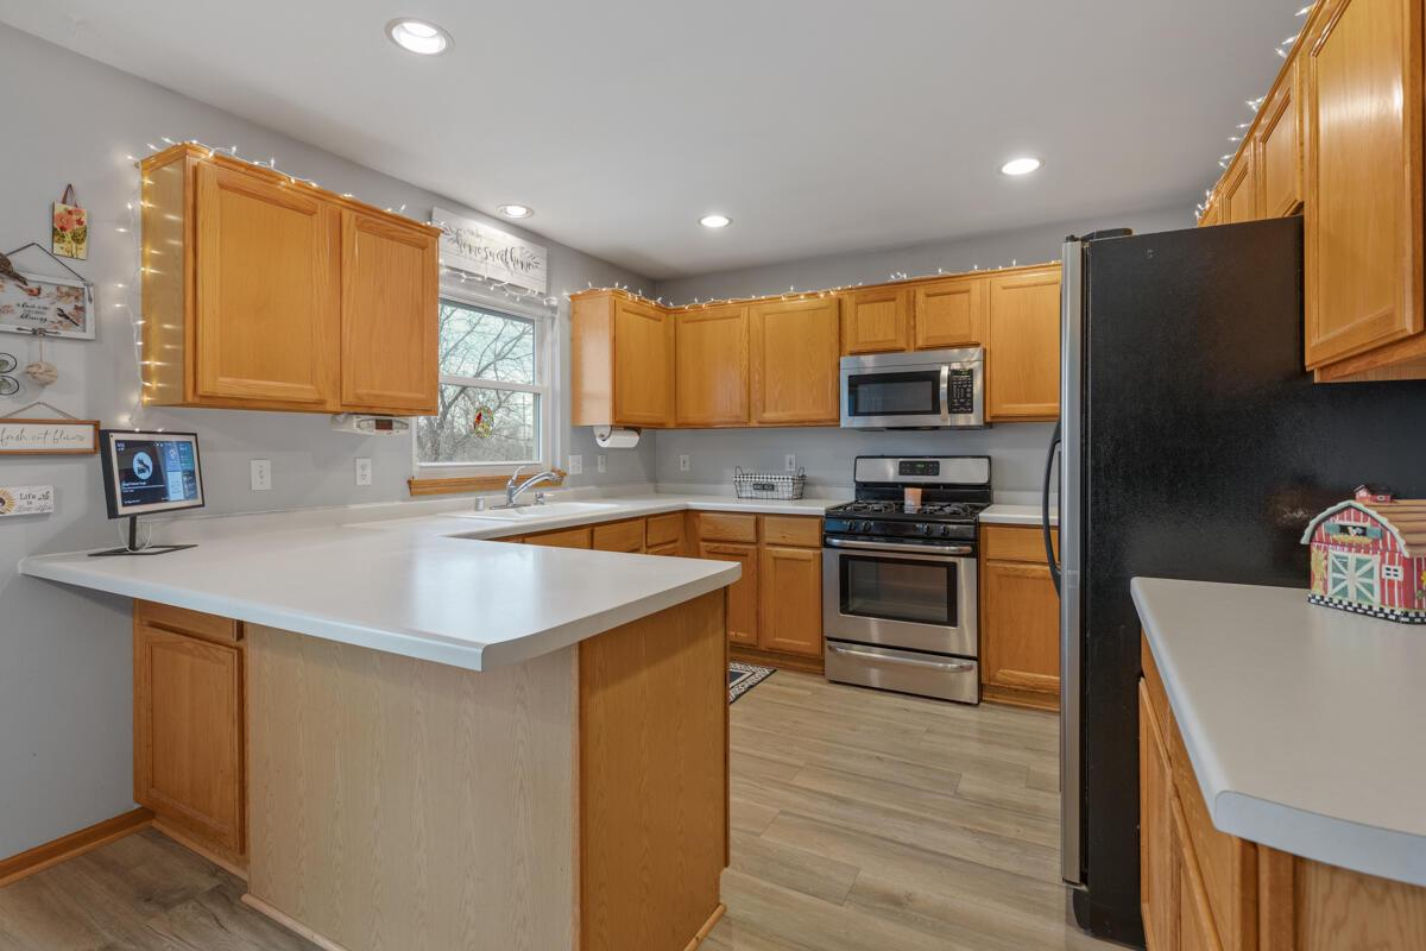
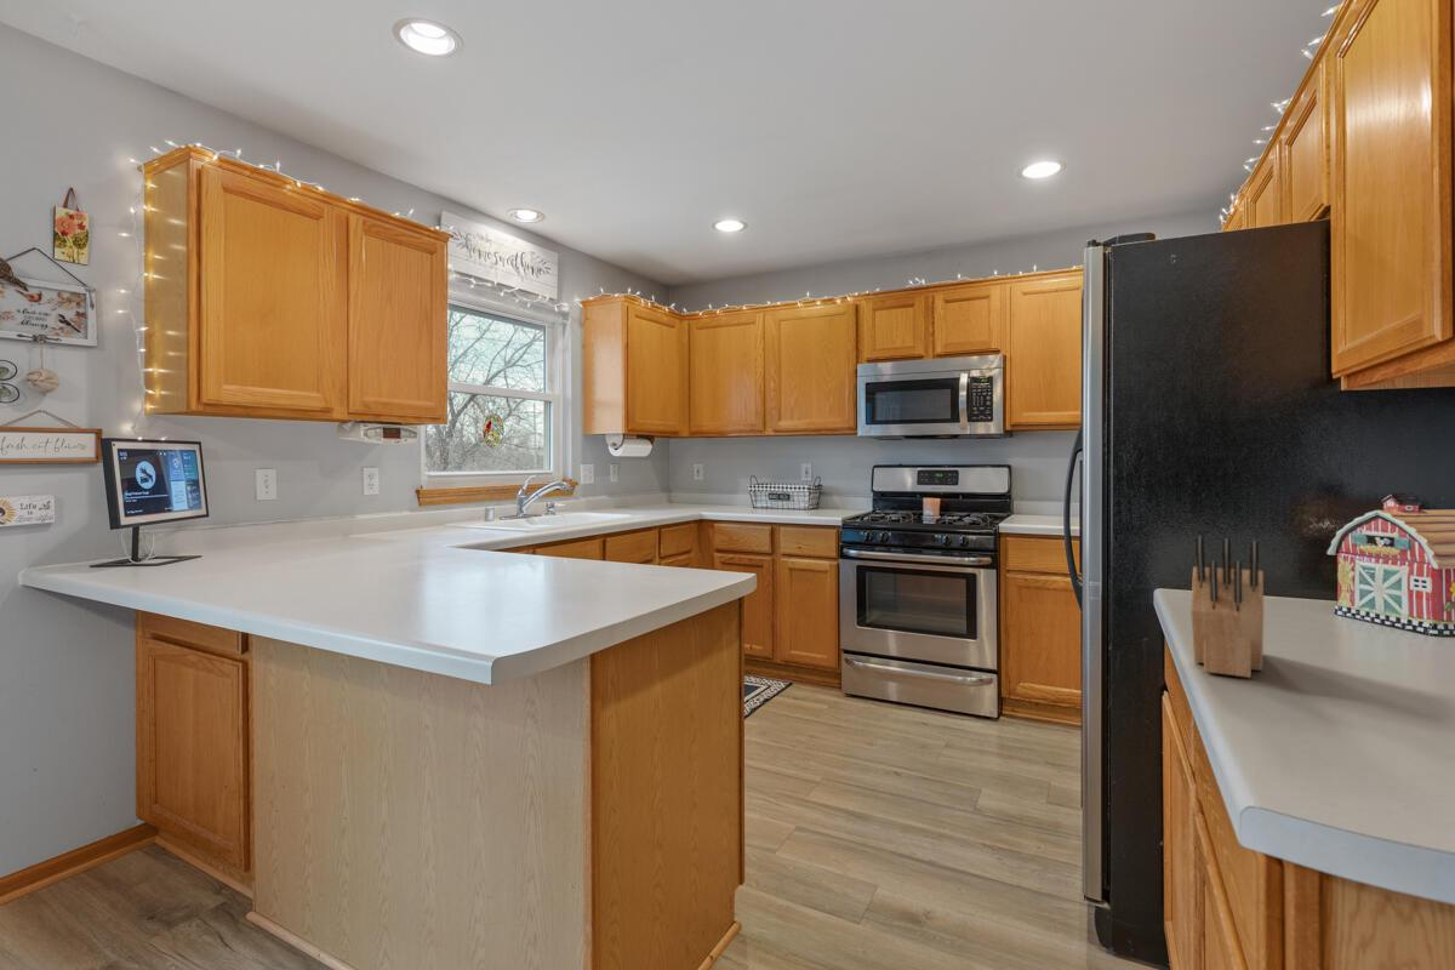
+ knife block (1227, 599)
